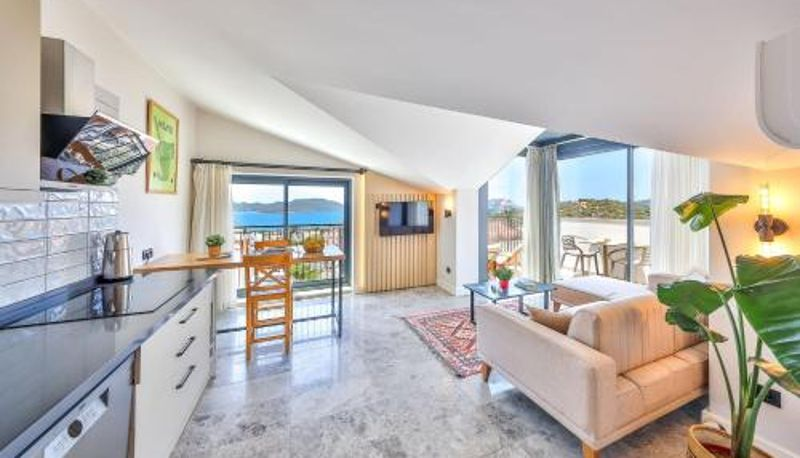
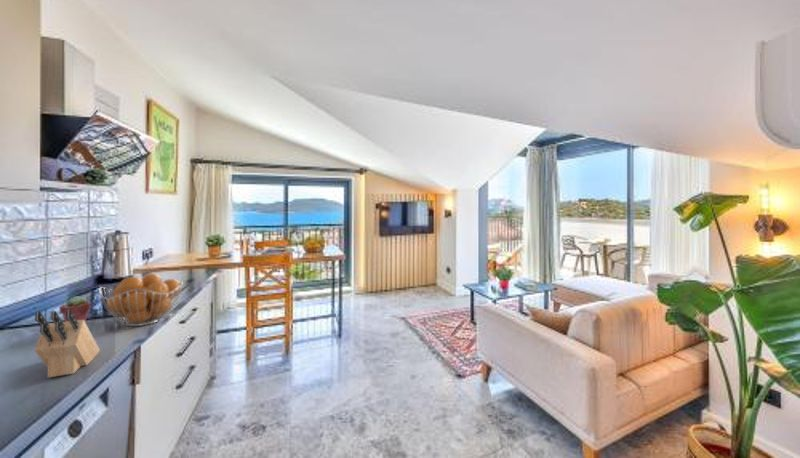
+ fruit basket (143, 298)
+ knife block (68, 335)
+ potted succulent (75, 310)
